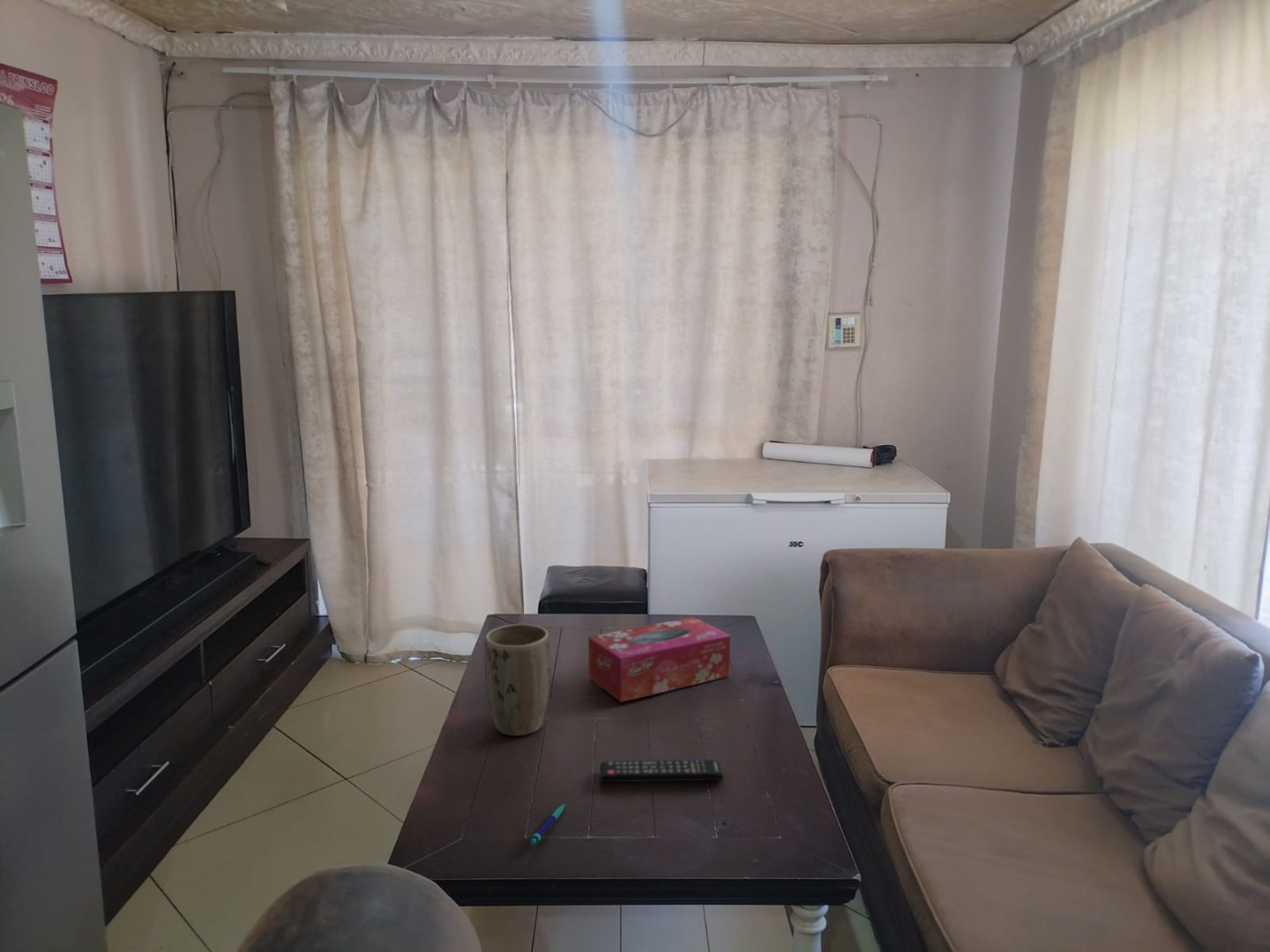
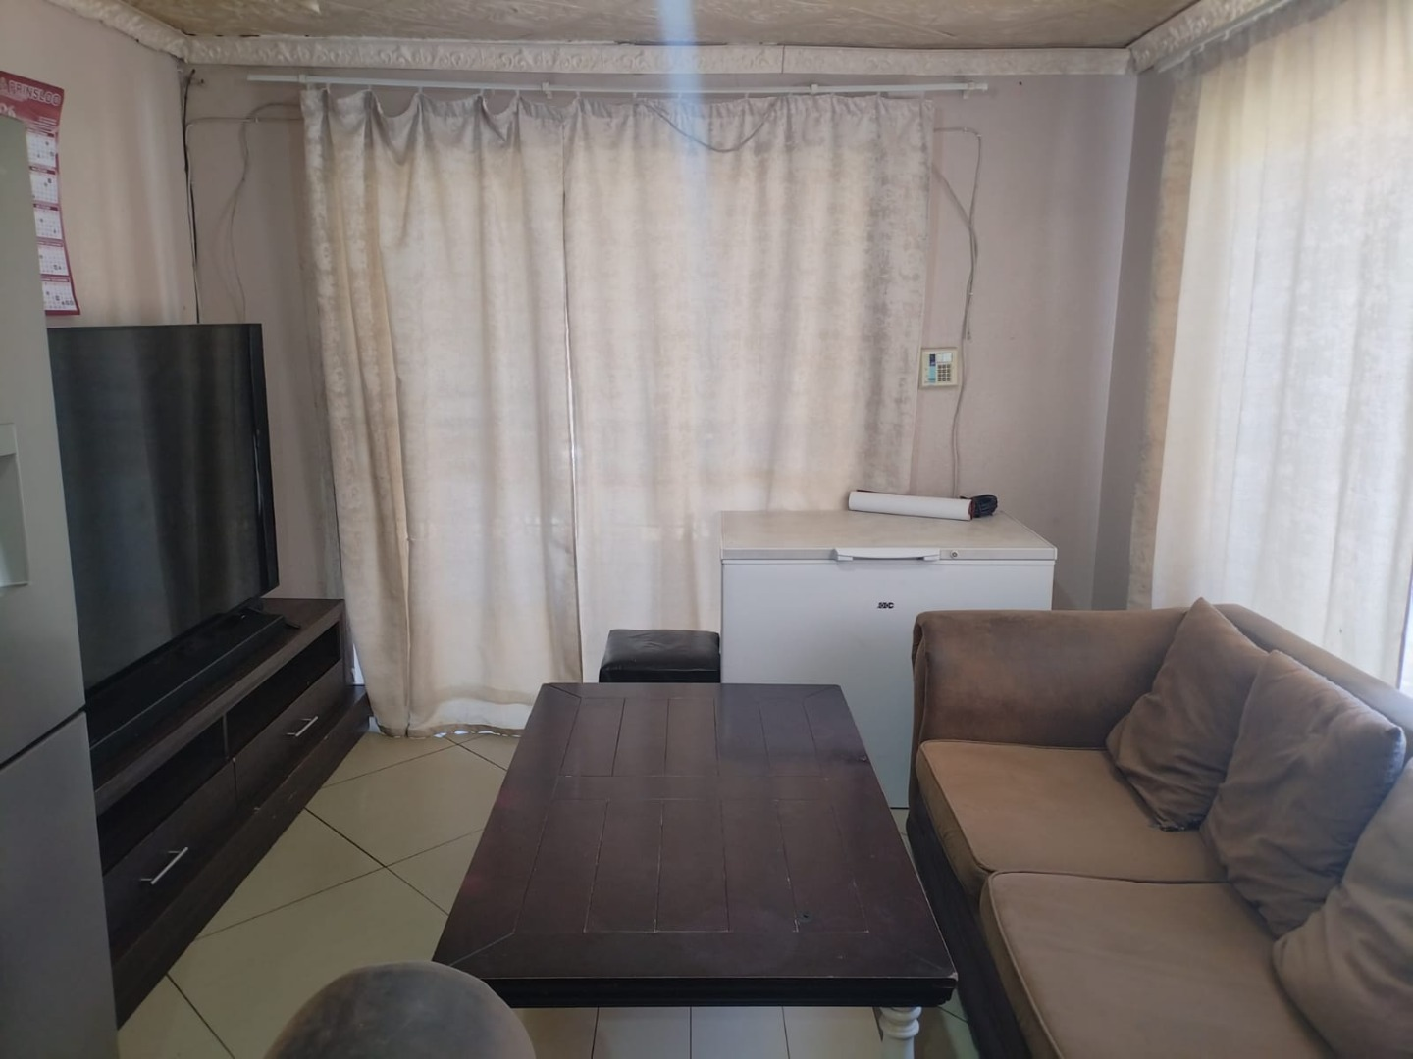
- tissue box (659, 657)
- plant pot (518, 680)
- pen (549, 822)
- remote control (661, 771)
